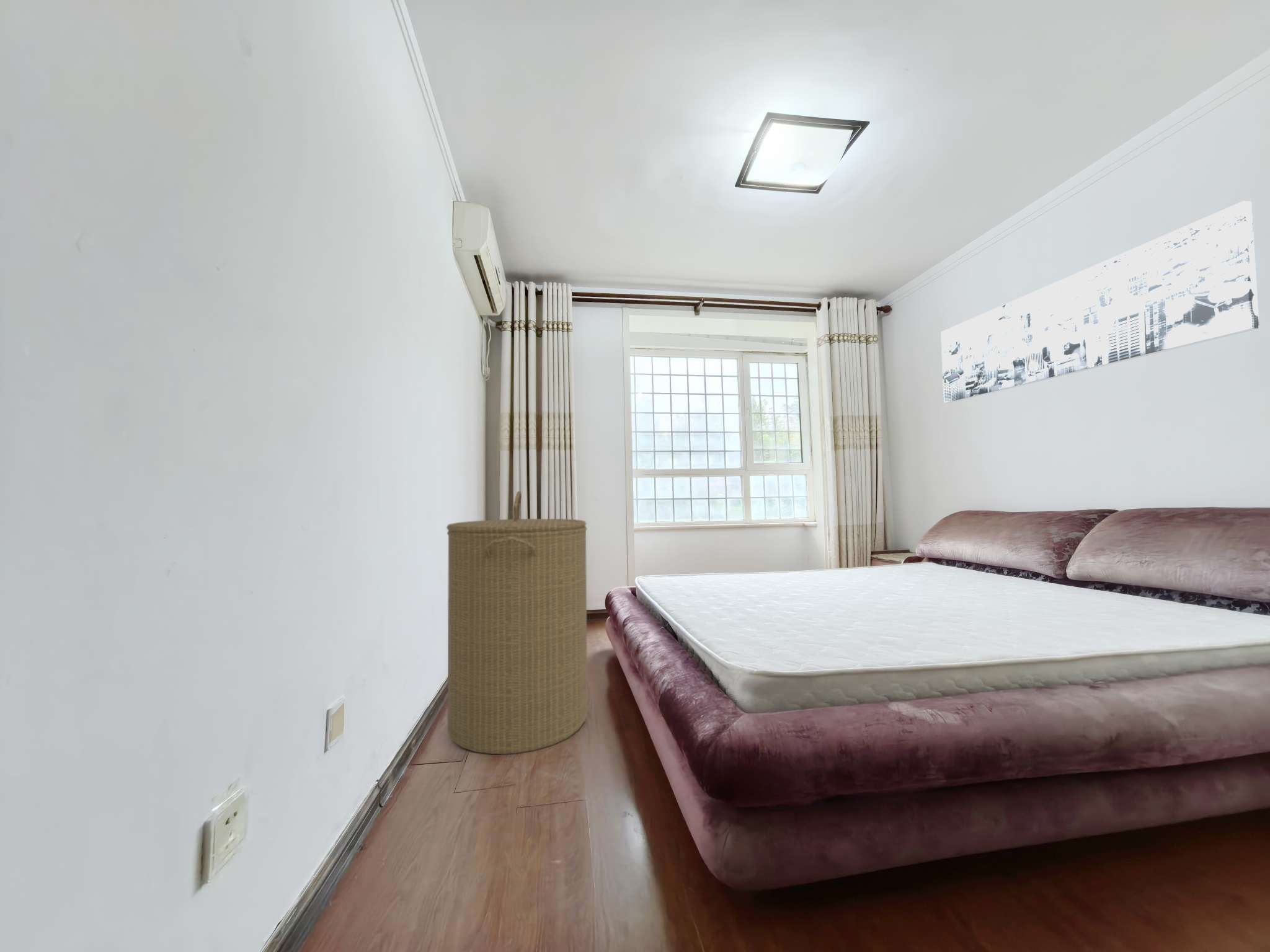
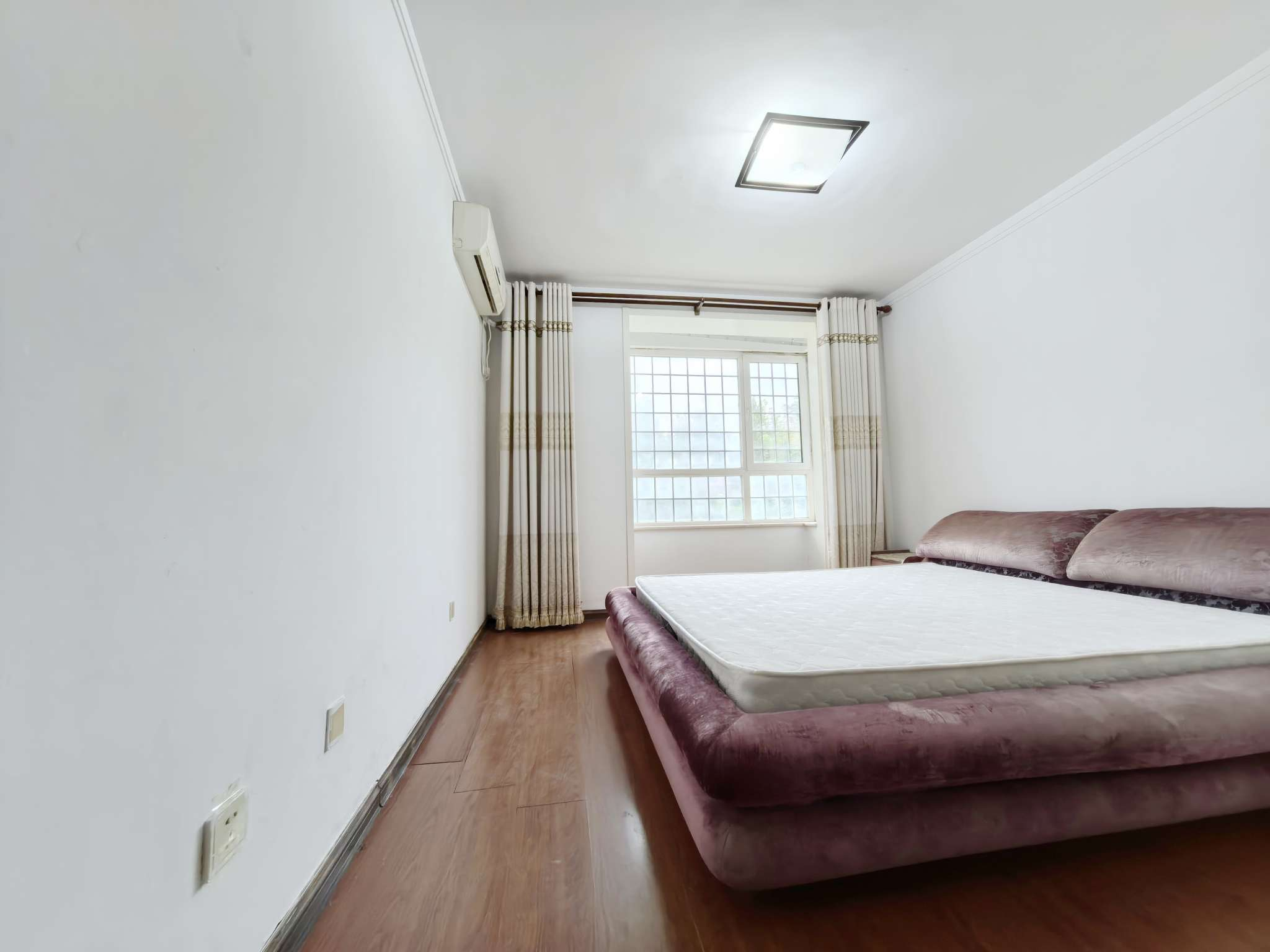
- wall art (1054, 330)
- laundry hamper (519, 604)
